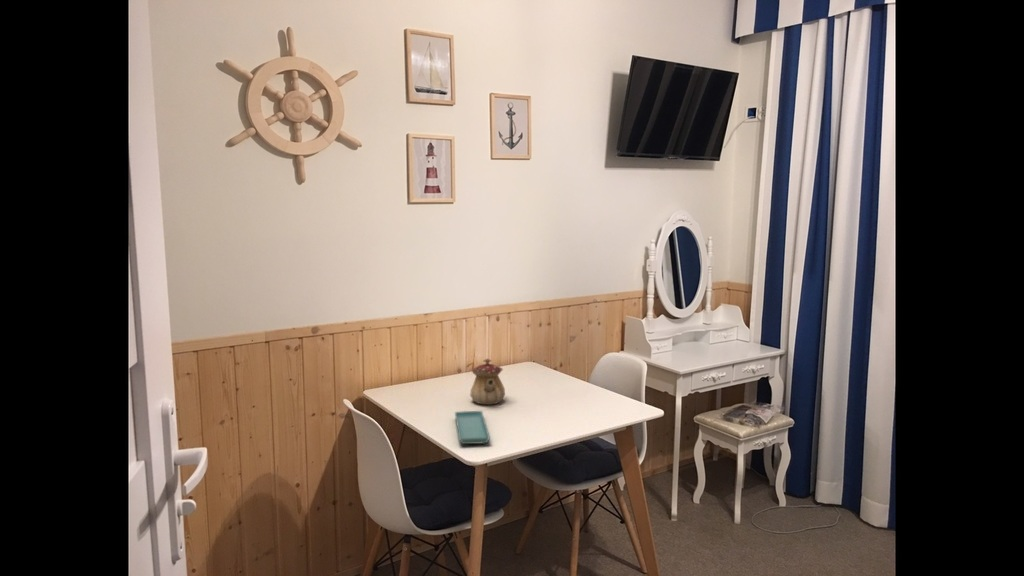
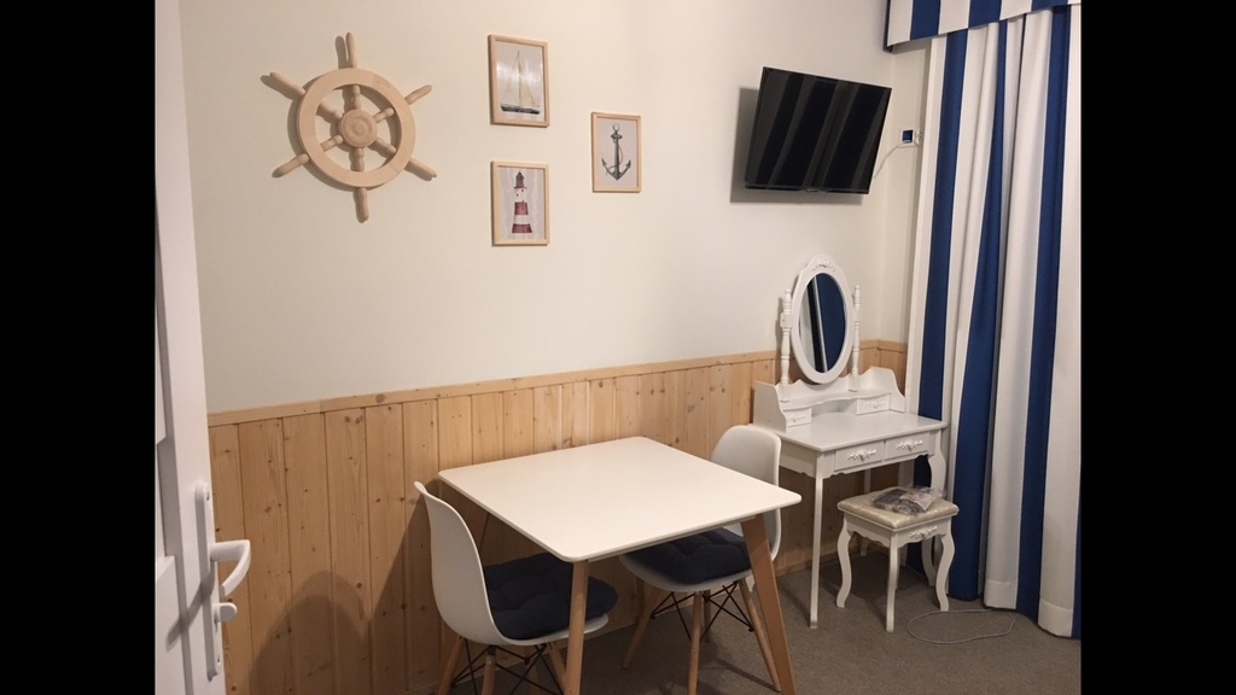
- teapot (487, 379)
- saucer (471, 427)
